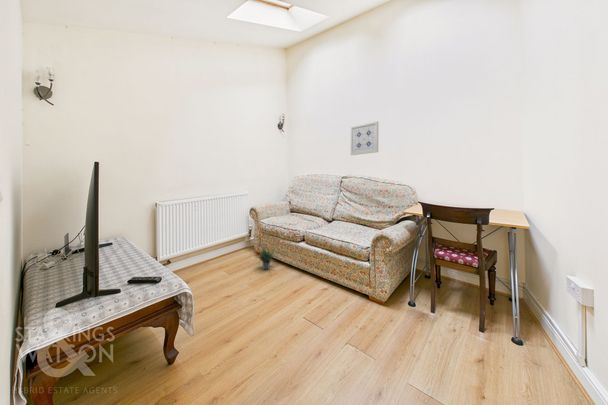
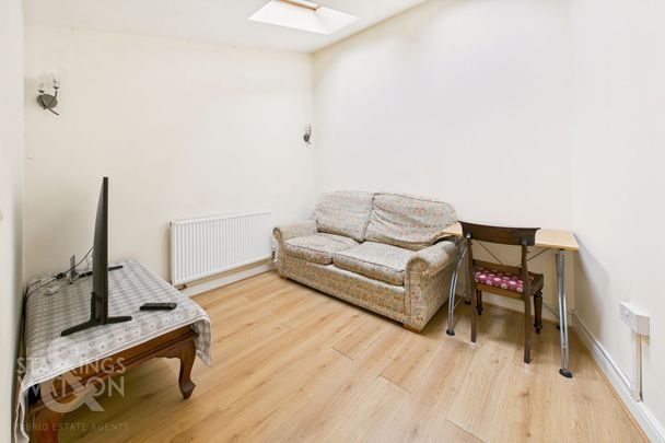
- potted plant (267, 254)
- wall art (364, 139)
